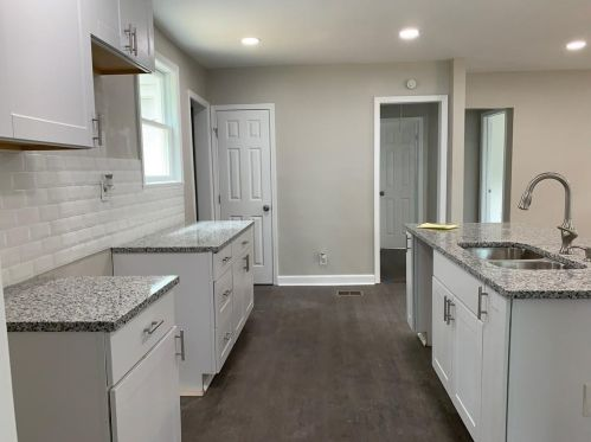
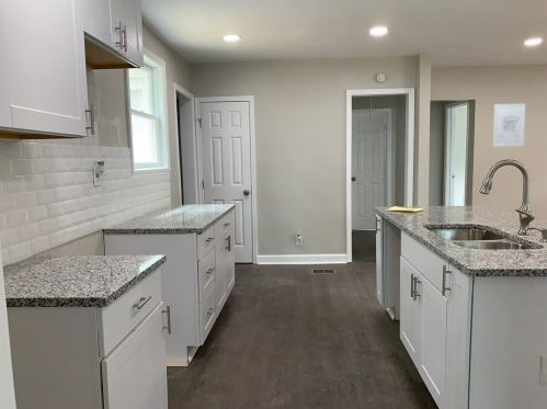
+ wall art (509, 125)
